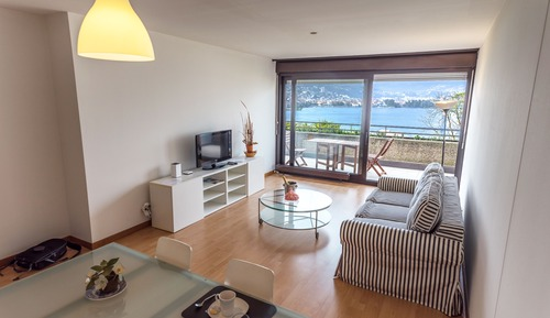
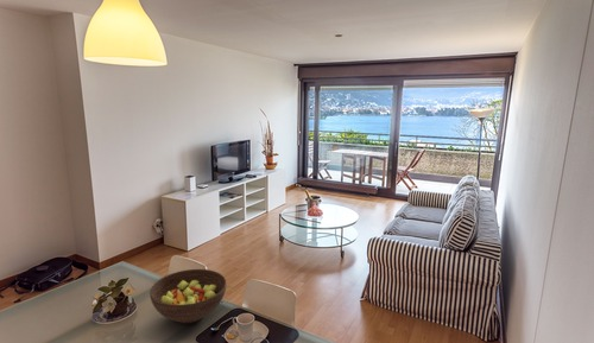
+ fruit bowl (189, 300)
